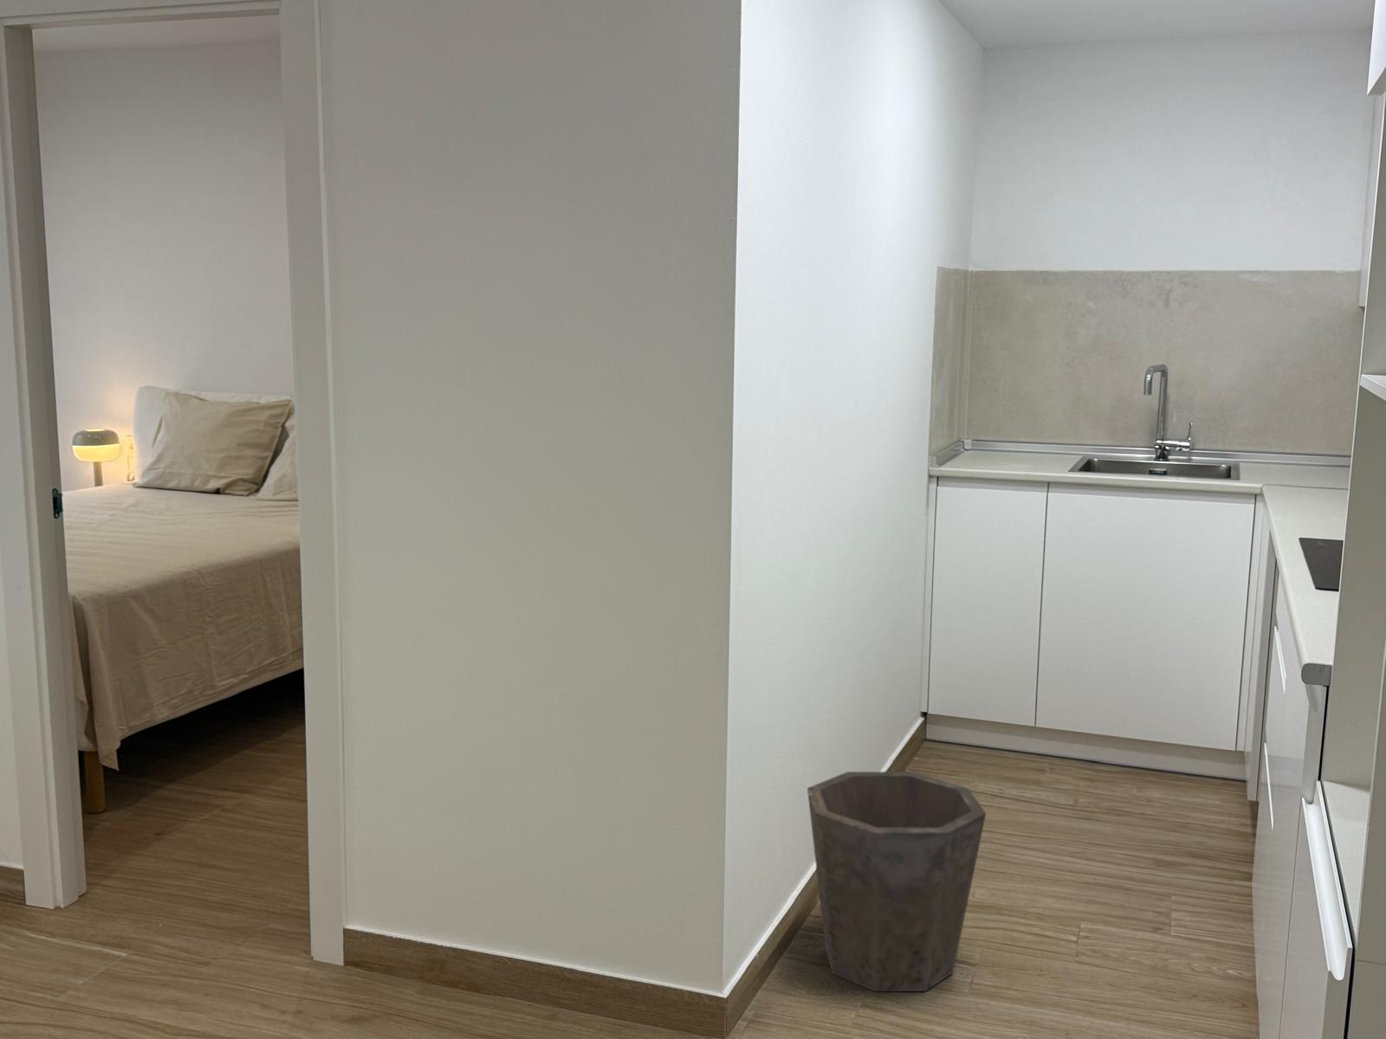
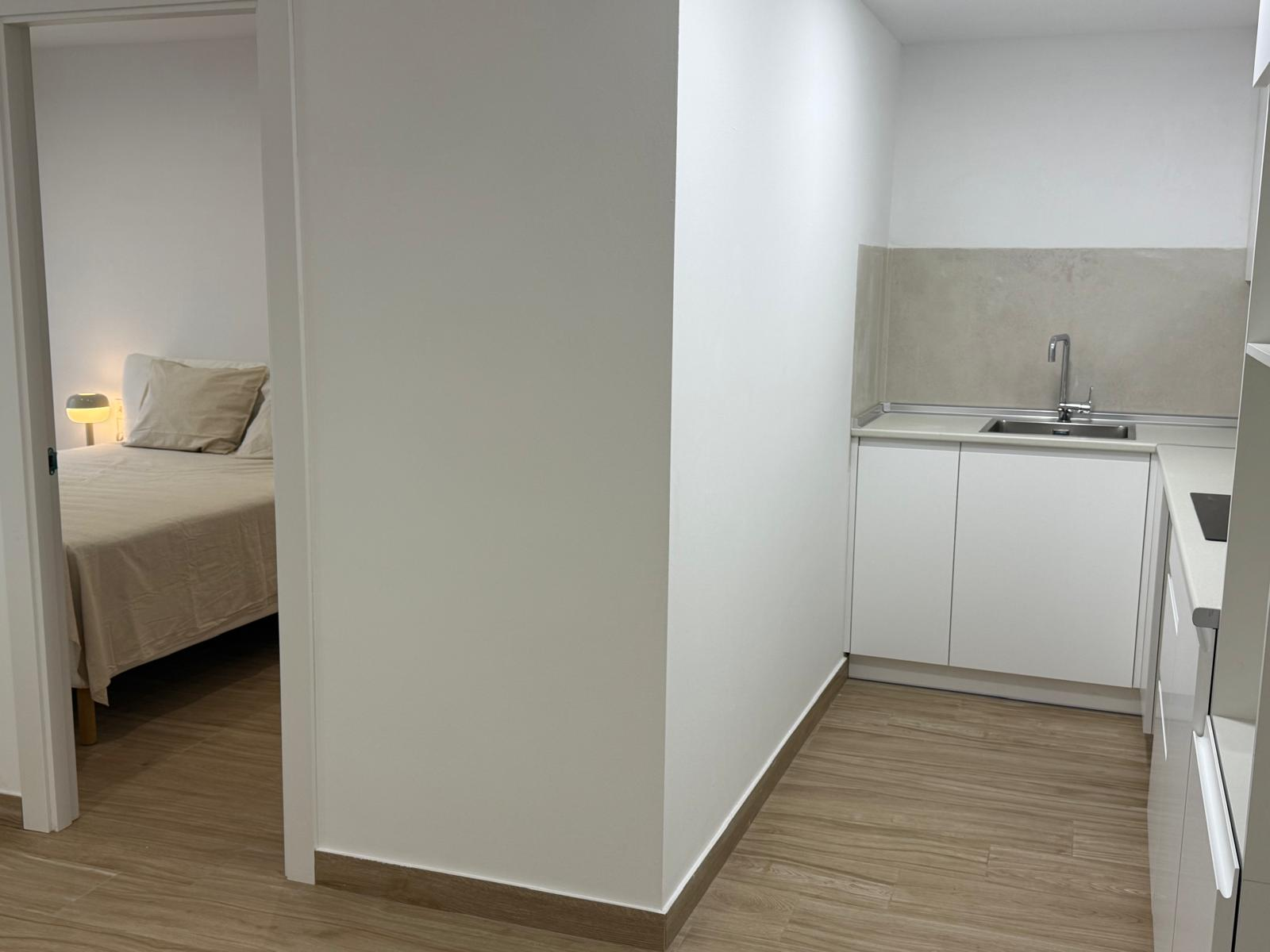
- waste bin (891, 881)
